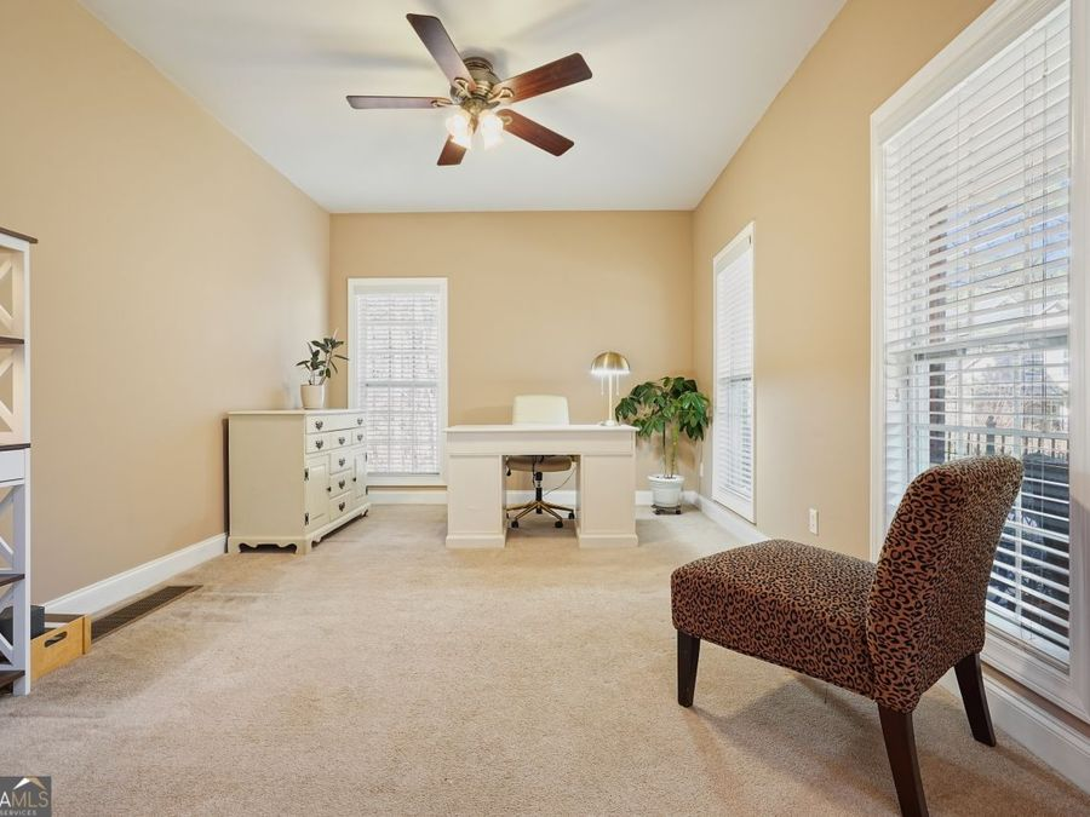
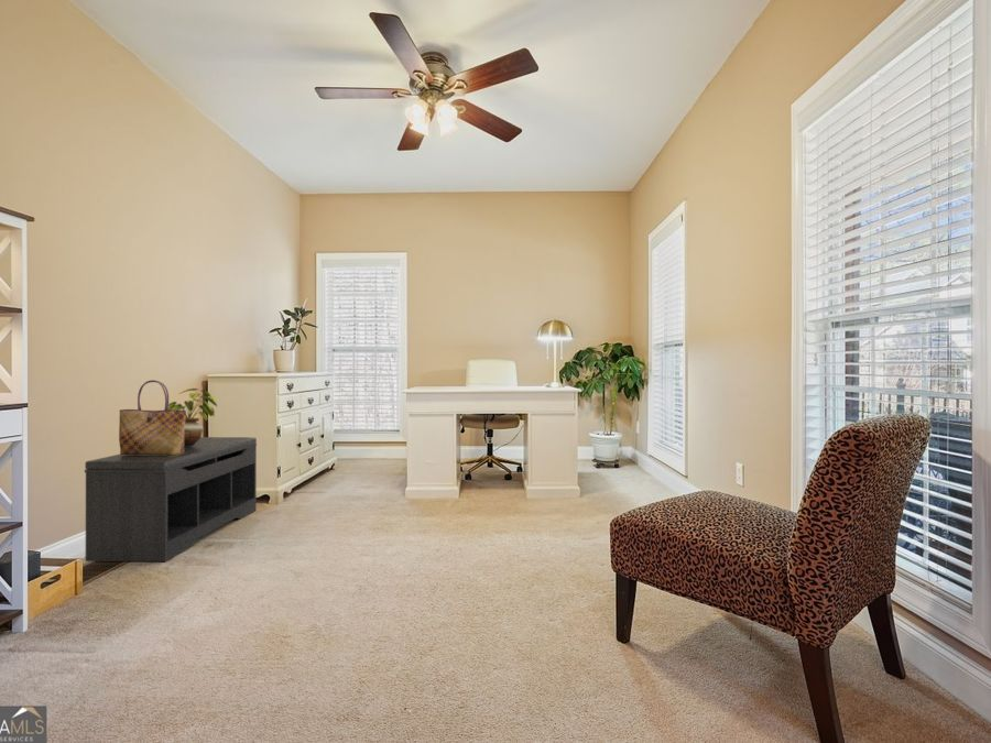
+ bench (184, 489)
+ tote bag (153, 416)
+ potted plant (188, 416)
